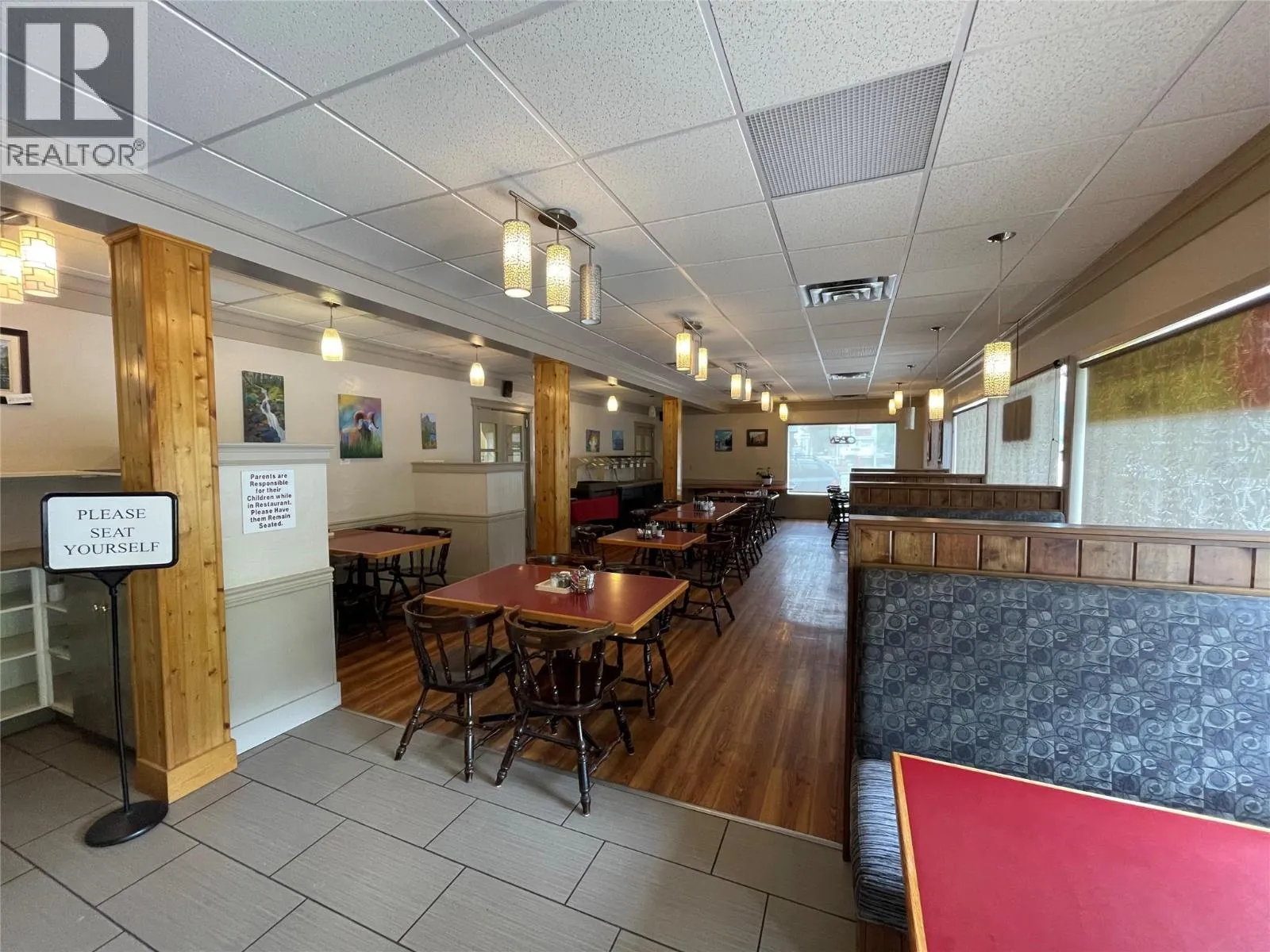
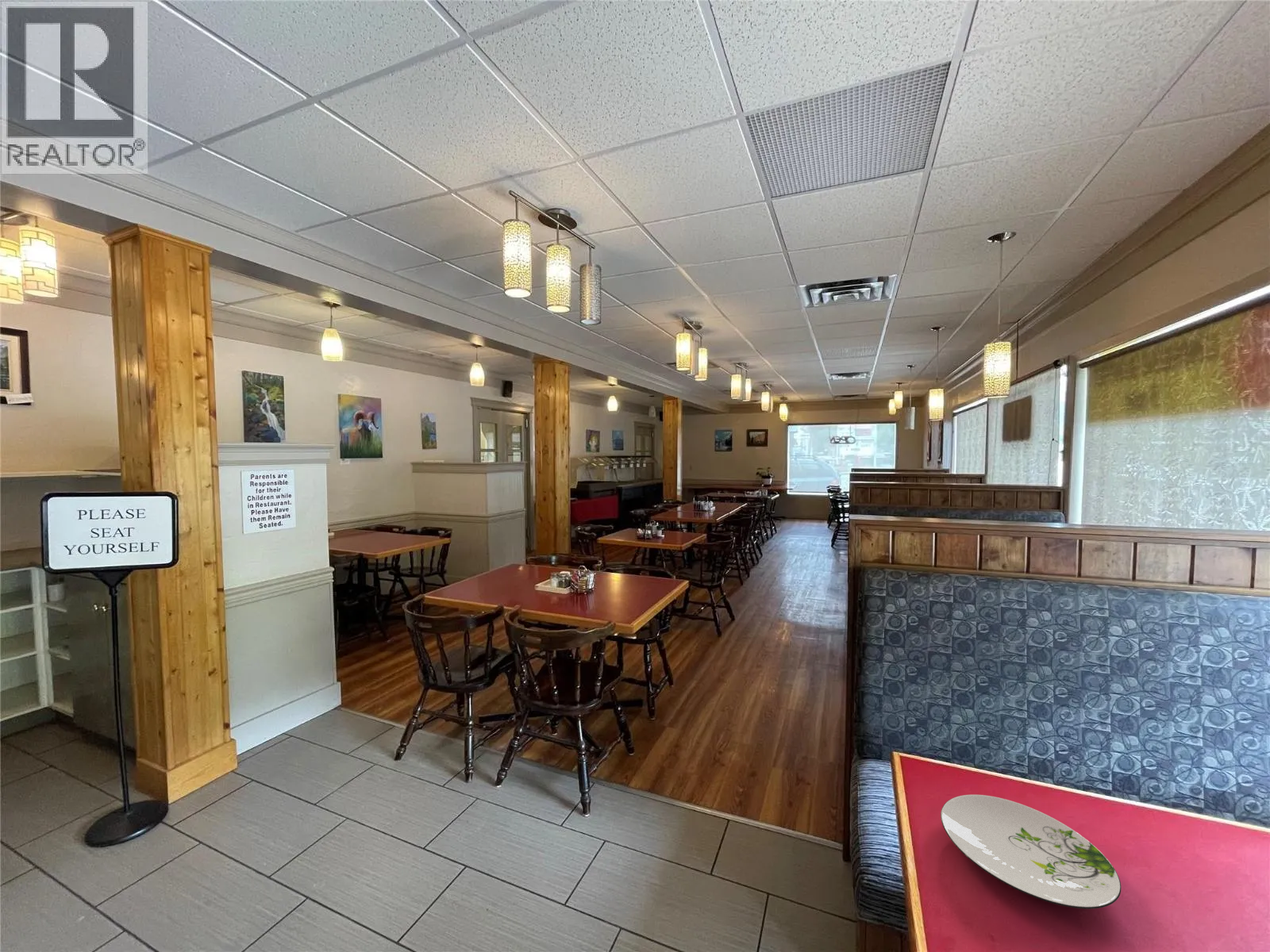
+ plate (1022, 851)
